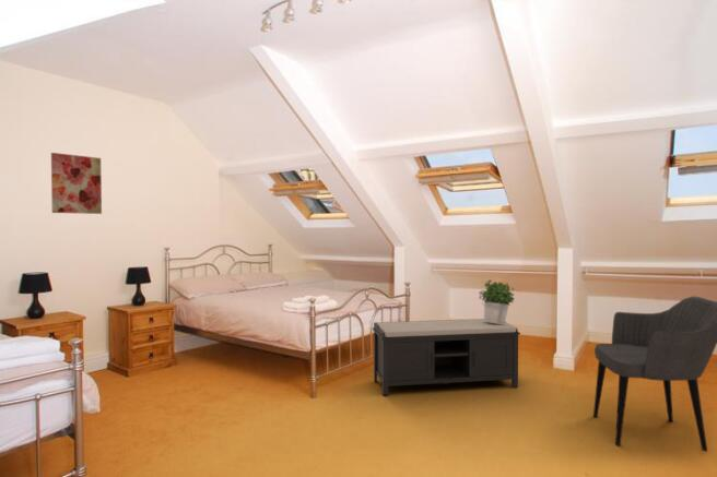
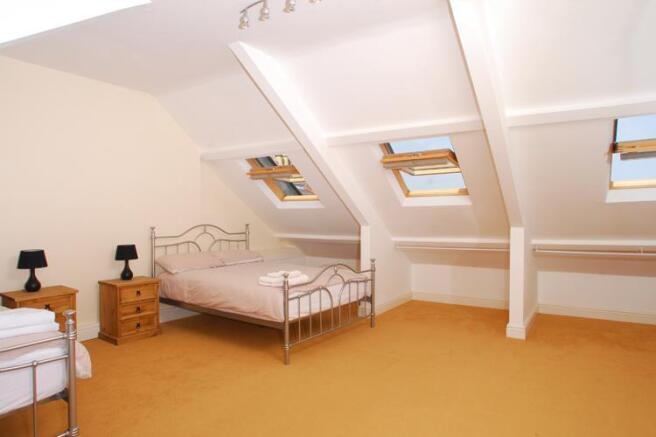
- bench (444, 354)
- potted plant (492, 301)
- armchair (655, 366)
- wall art (77, 184)
